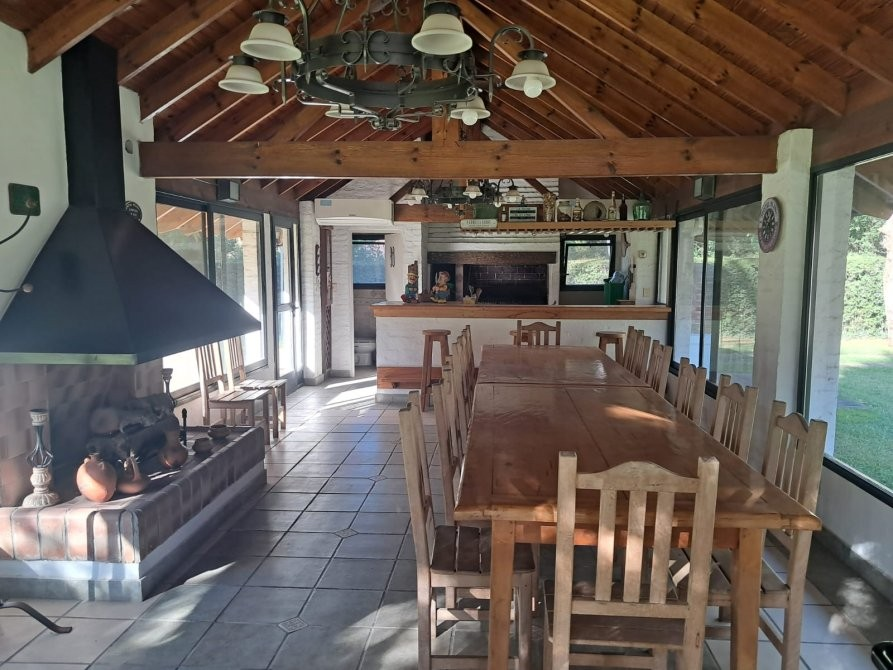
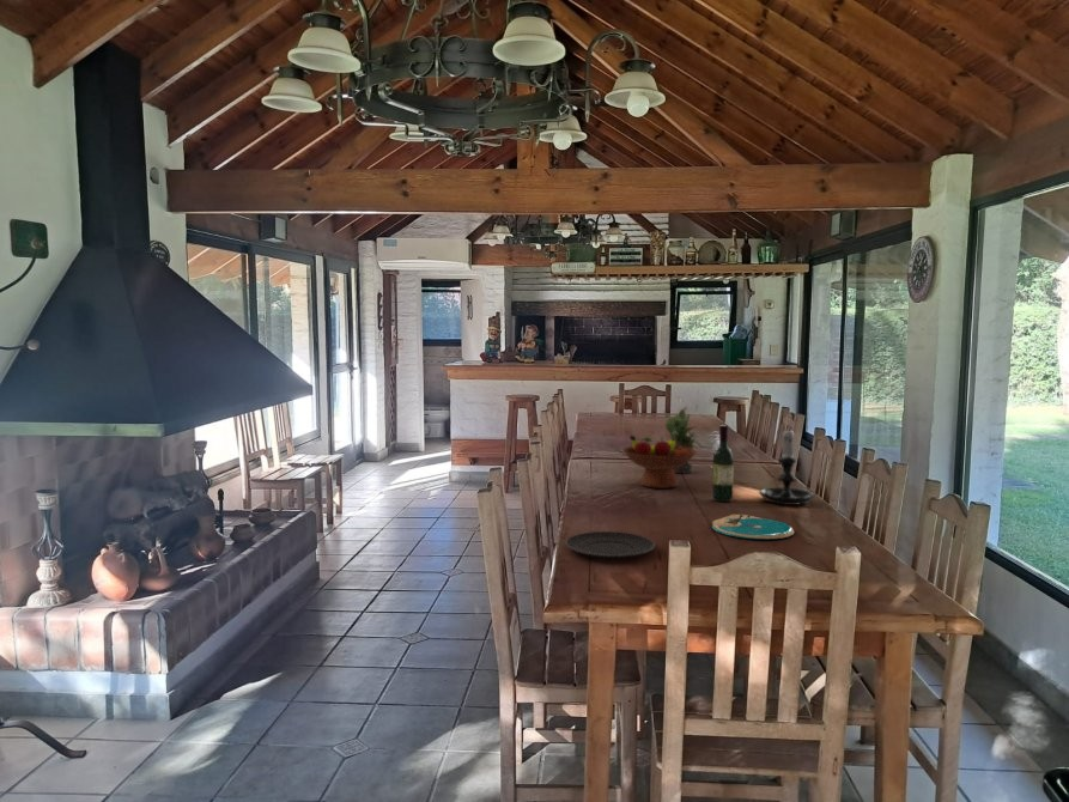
+ wine bottle (723, 462)
+ plate (609, 546)
+ candle holder (786, 463)
+ plate (752, 522)
+ fruit bowl (658, 461)
+ potted plant (682, 439)
